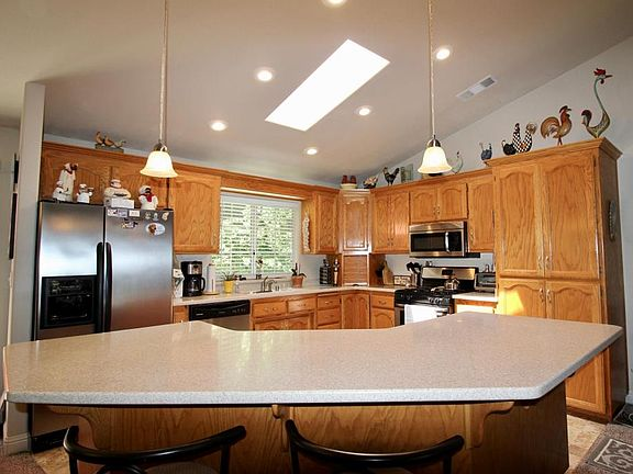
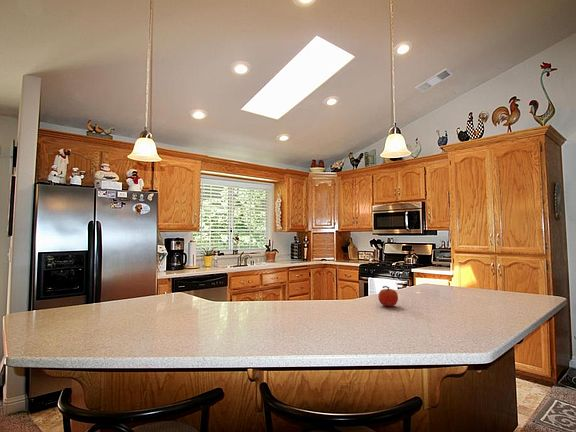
+ fruit (388, 295)
